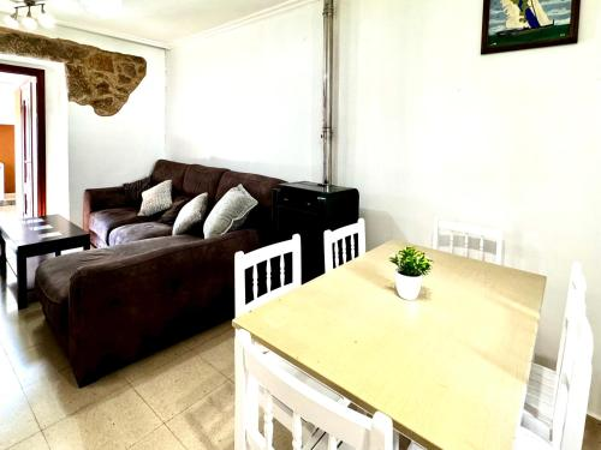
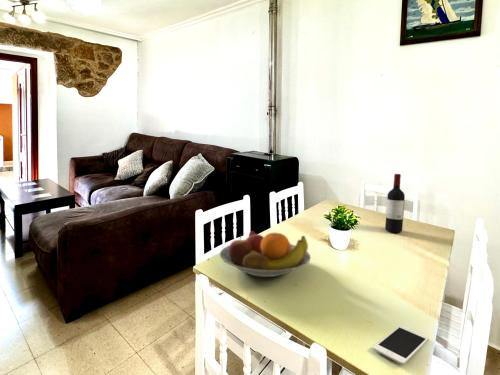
+ wine bottle (395, 202)
+ cell phone (401, 343)
+ fruit bowl (264, 250)
